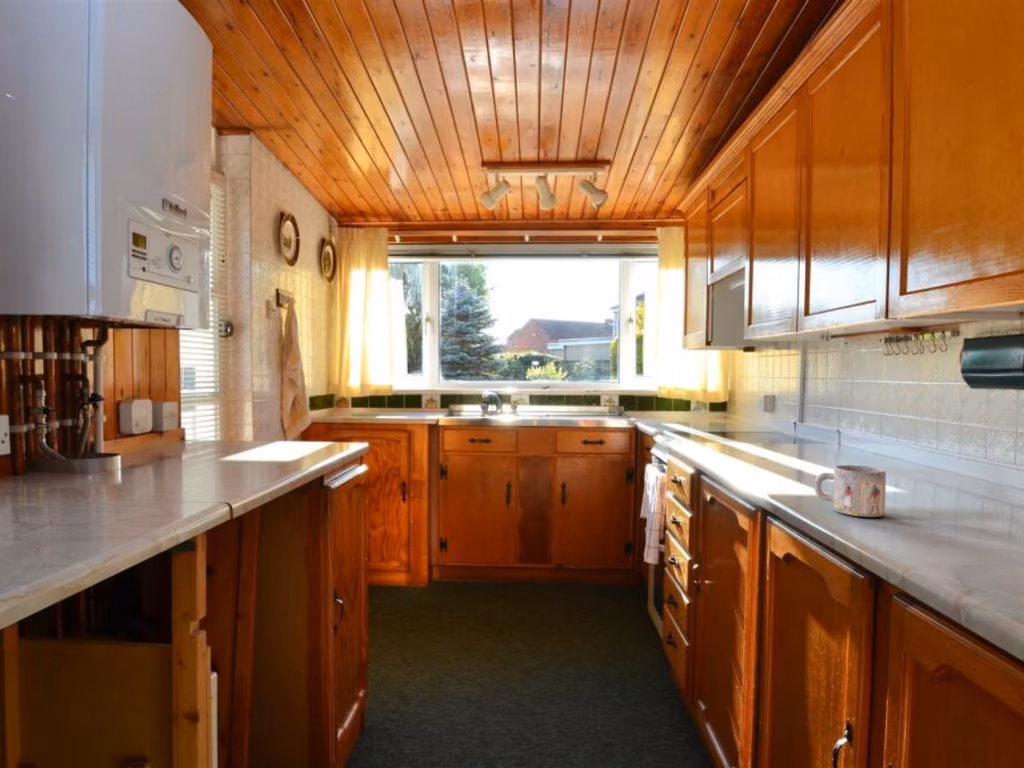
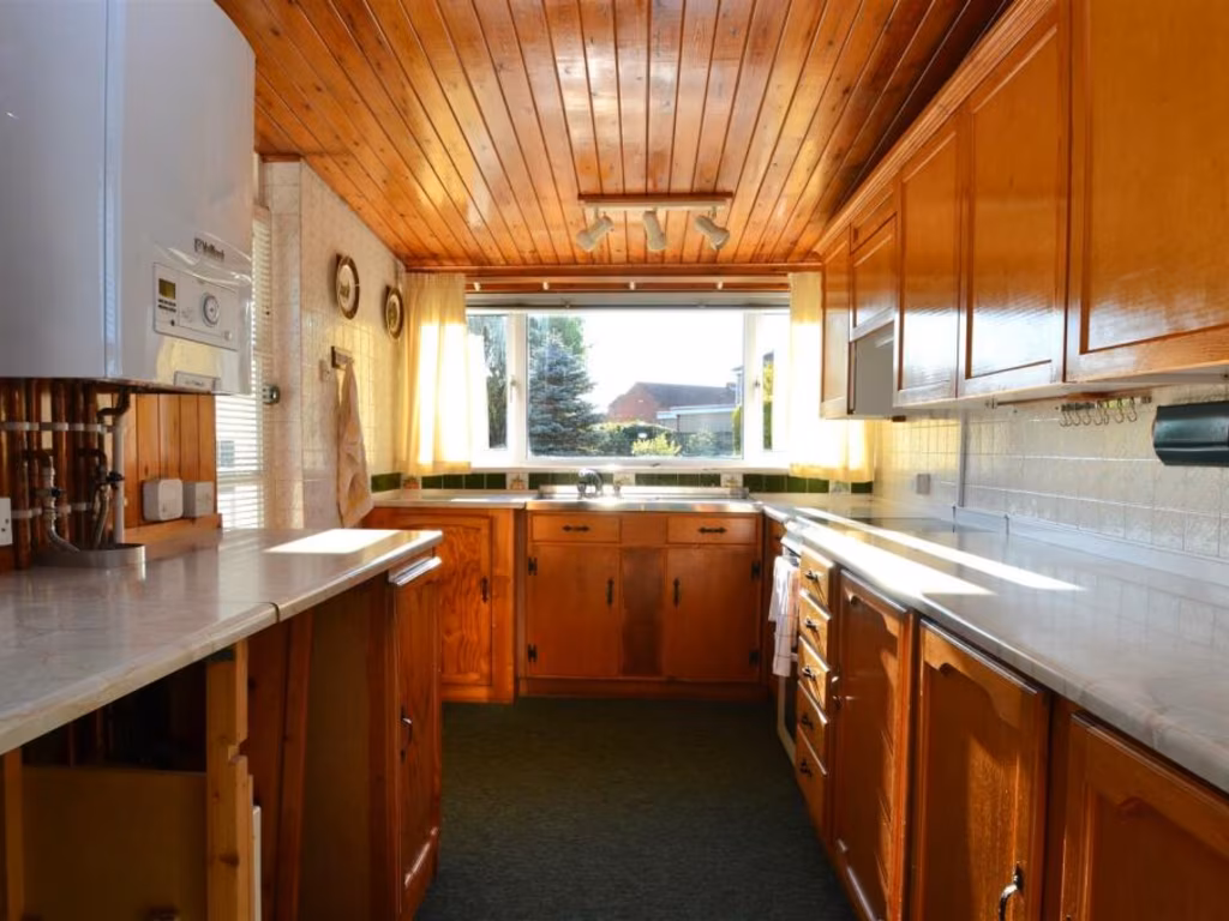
- mug (848, 489)
